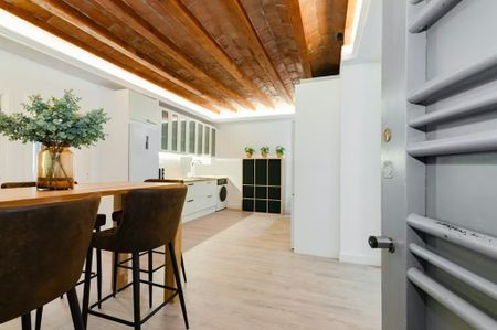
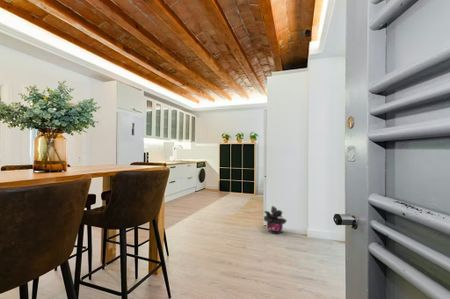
+ potted plant (274, 219)
